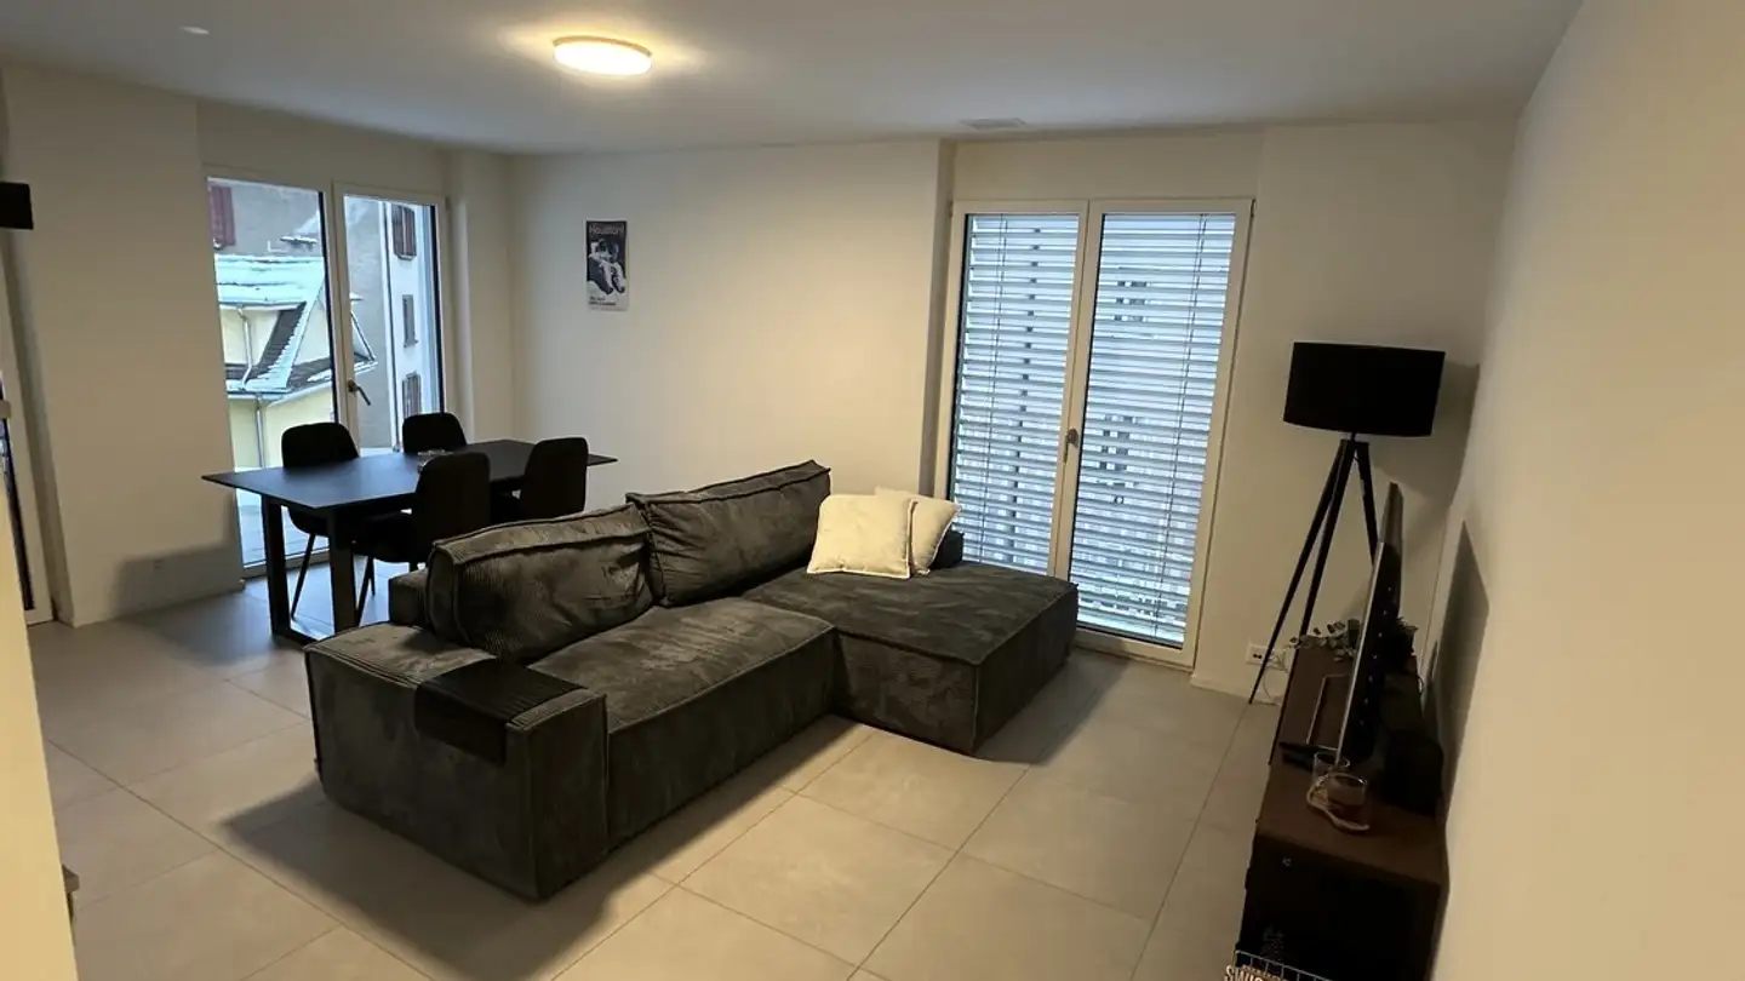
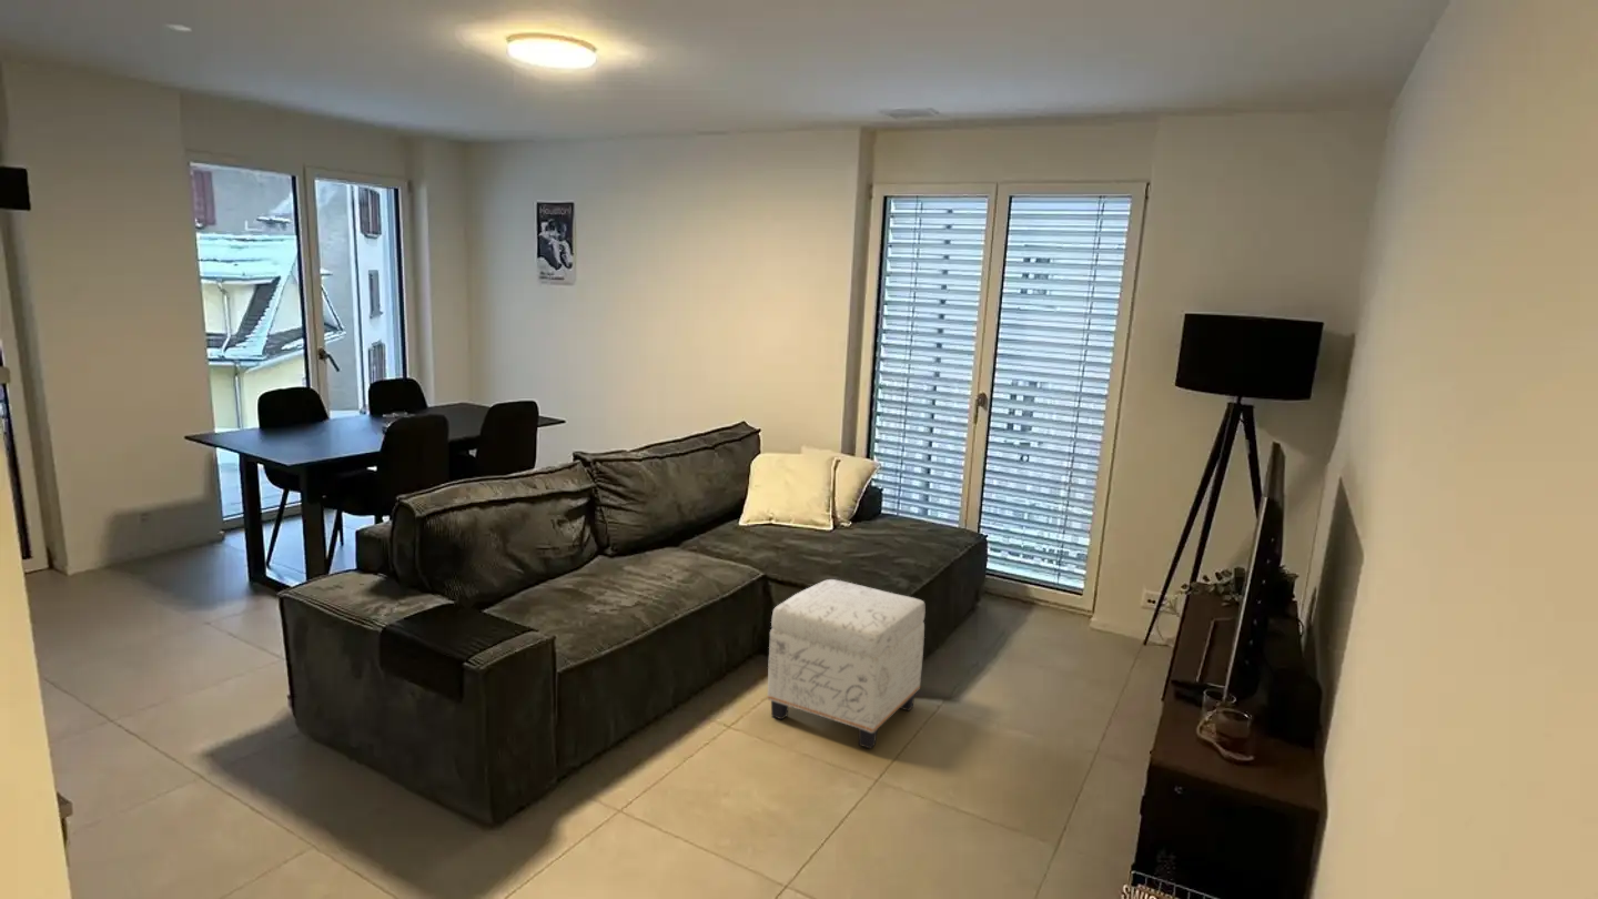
+ ottoman (847, 656)
